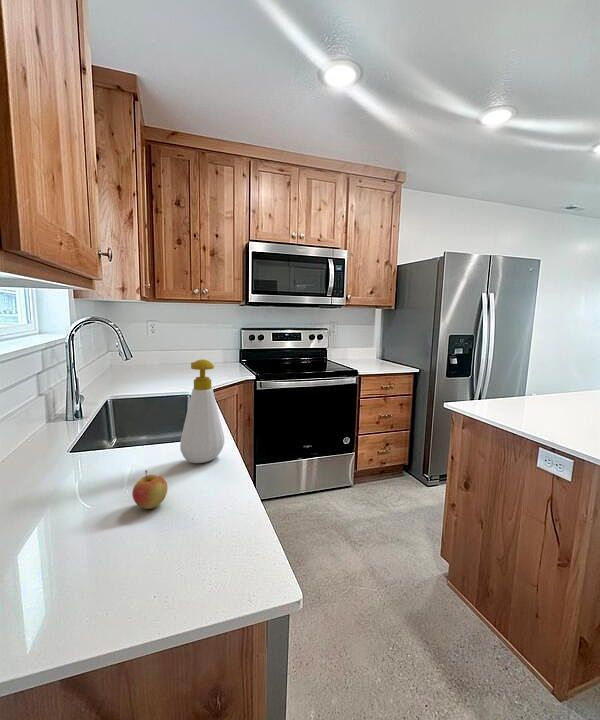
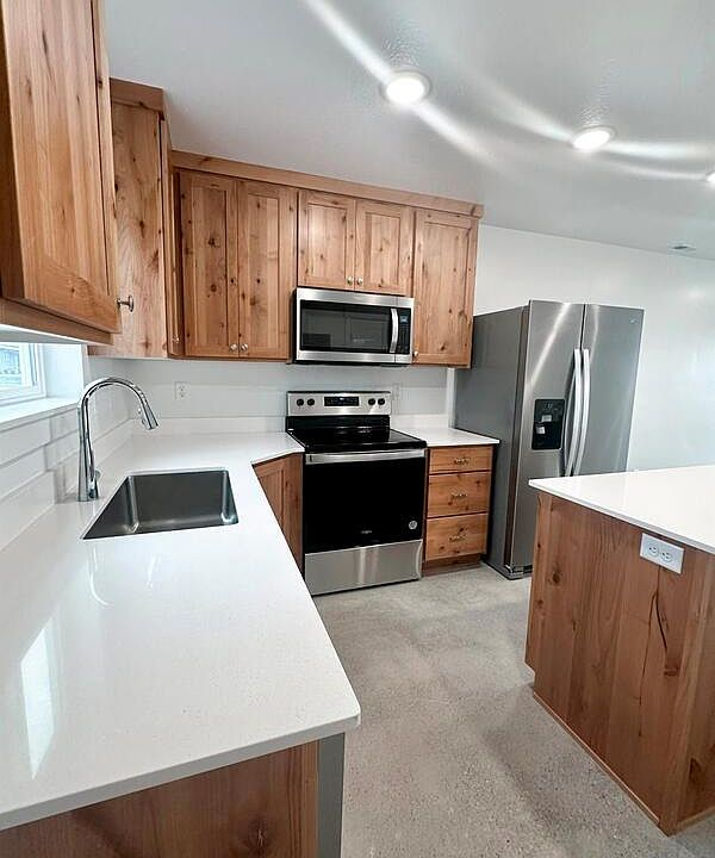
- soap bottle (201, 409)
- apple (150, 488)
